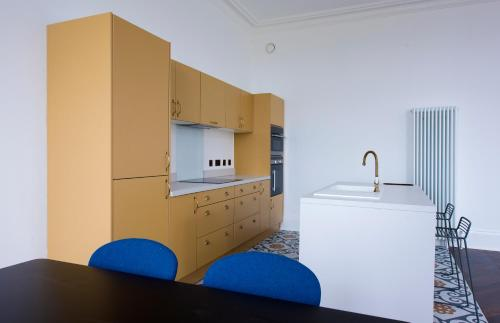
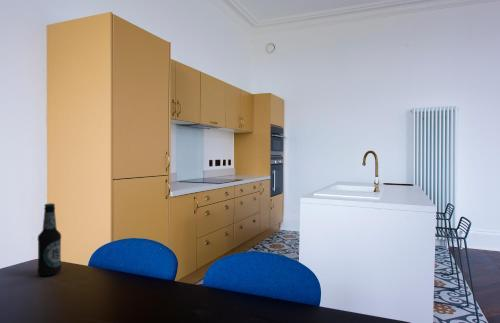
+ bottle (49, 238)
